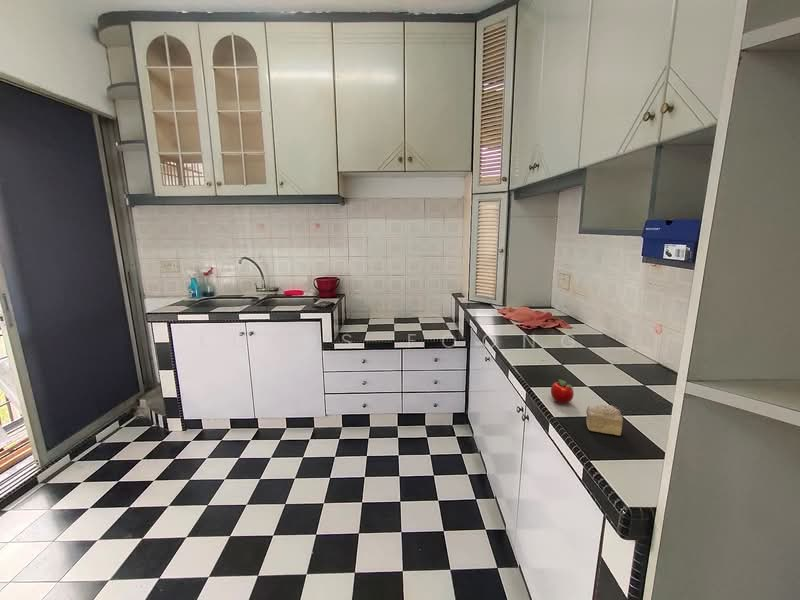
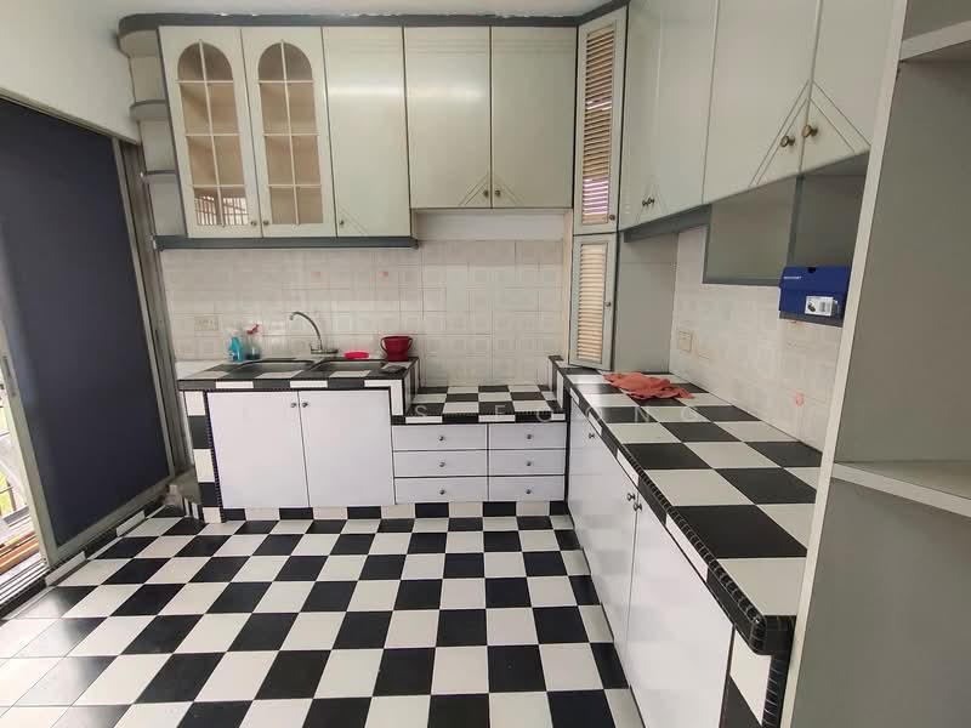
- apple (562, 390)
- cake slice (603, 417)
